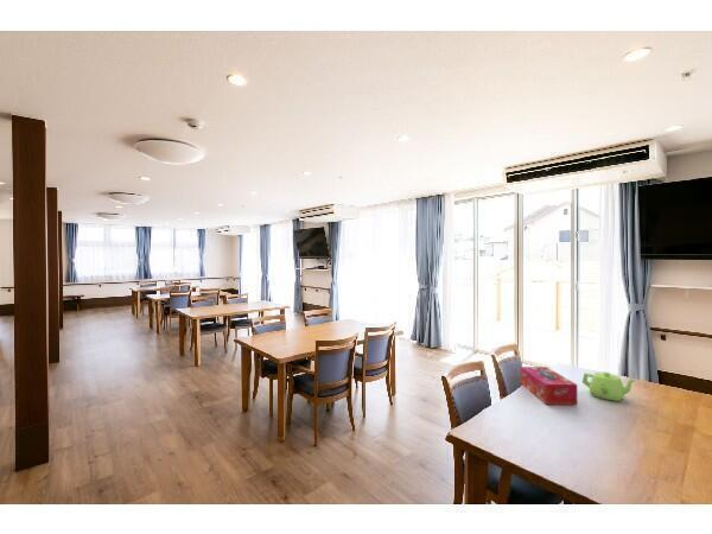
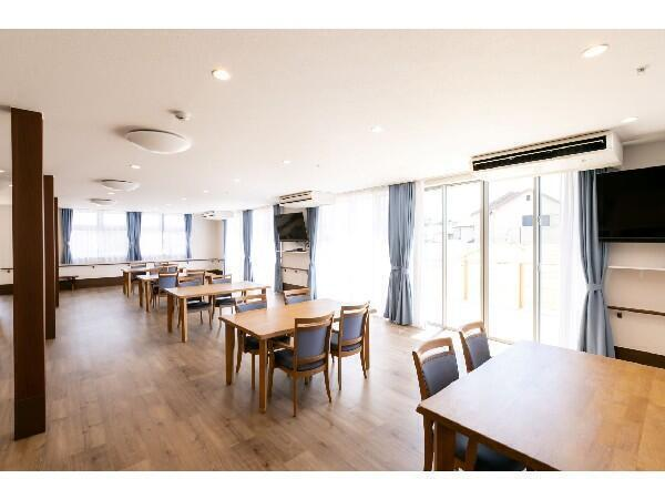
- tissue box (546, 383)
- teapot (606, 384)
